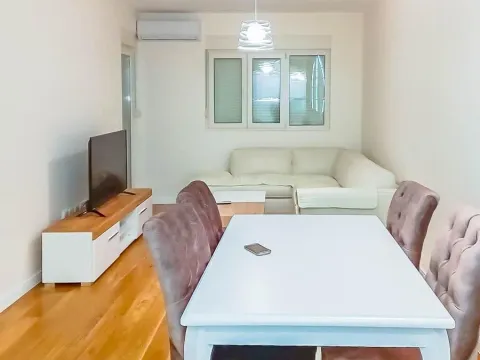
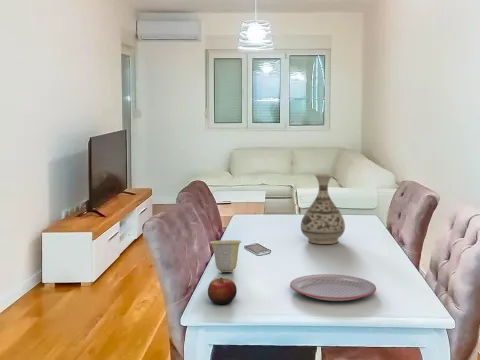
+ vase (323, 208)
+ cup (225, 255)
+ apple (222, 289)
+ plate (332, 288)
